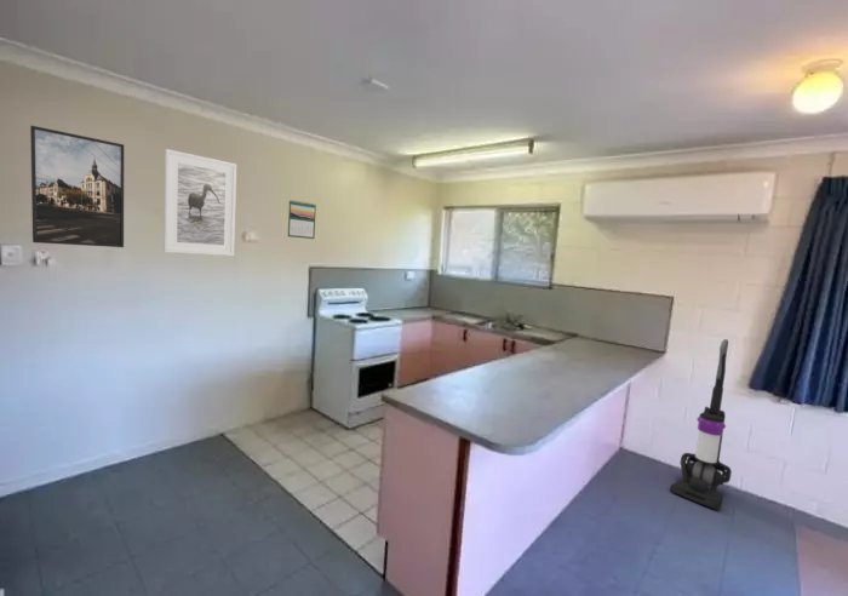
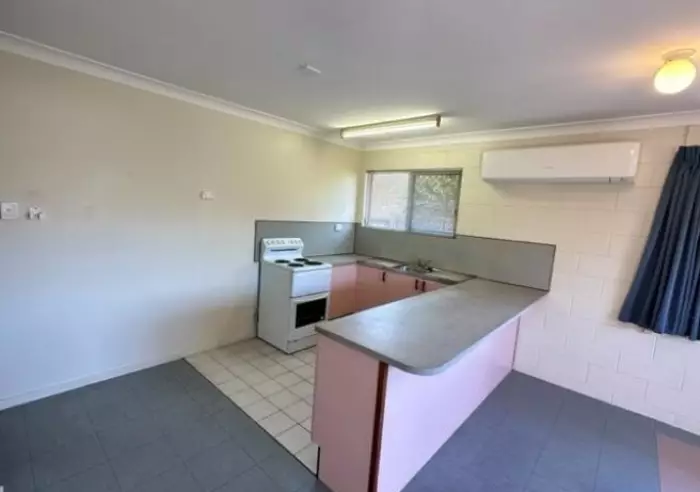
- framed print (80, 190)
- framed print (201, 206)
- calendar (302, 219)
- vacuum cleaner (710, 417)
